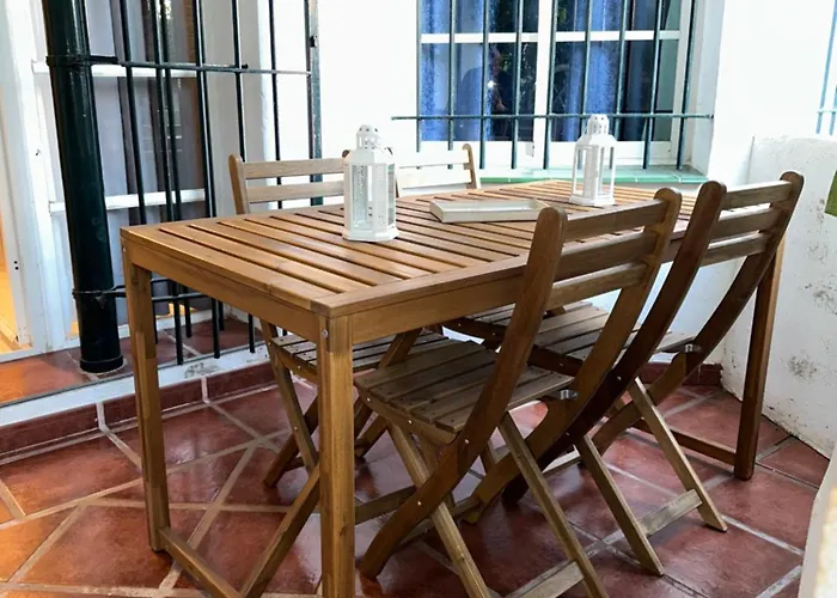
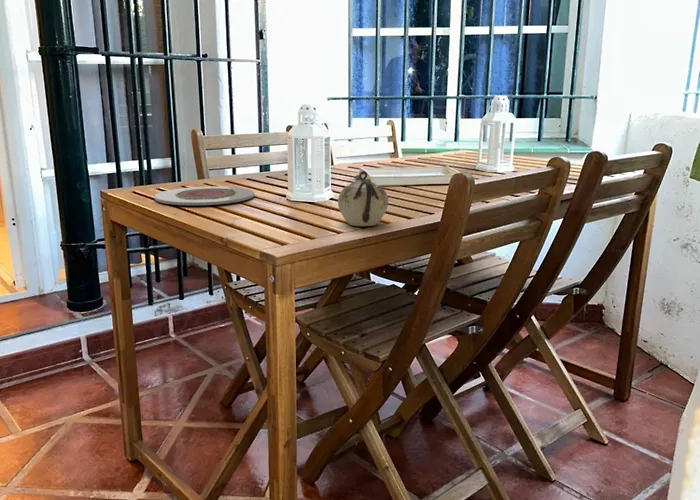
+ plate (205, 194)
+ teapot (362, 196)
